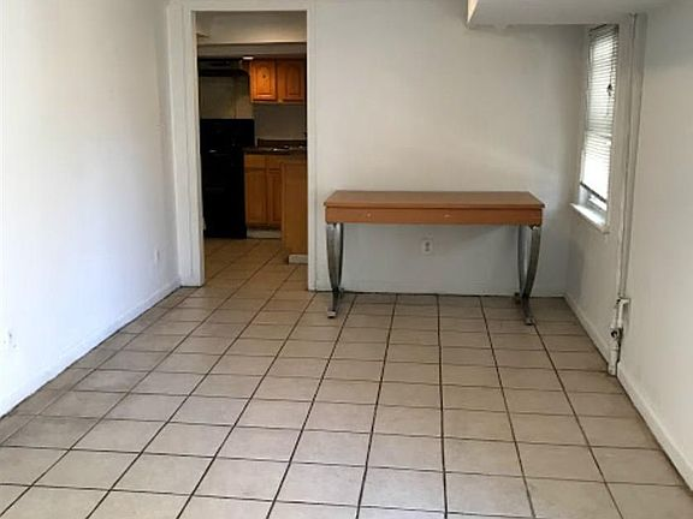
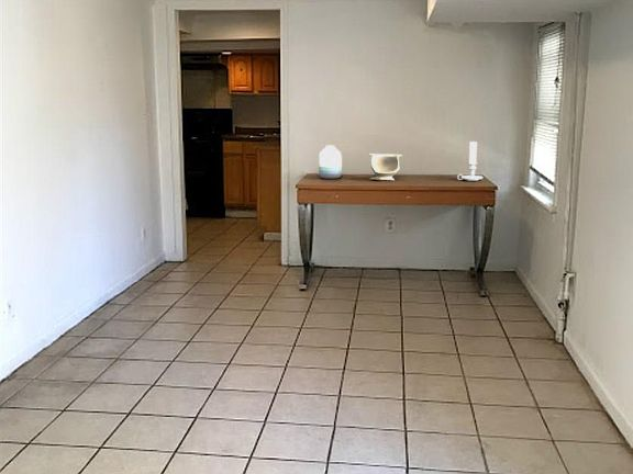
+ vase (330, 161)
+ candle holder (470, 160)
+ decorative bowl (385, 166)
